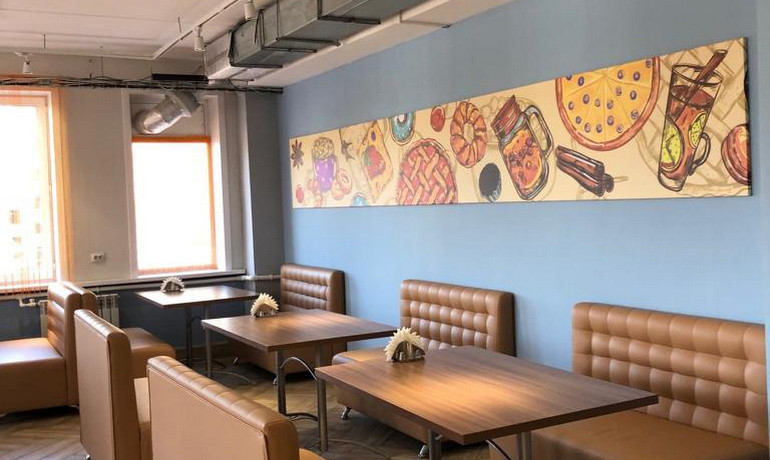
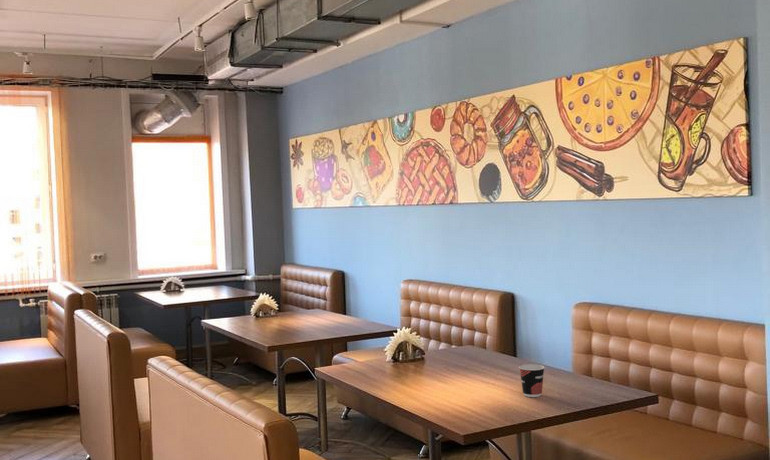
+ cup (532, 380)
